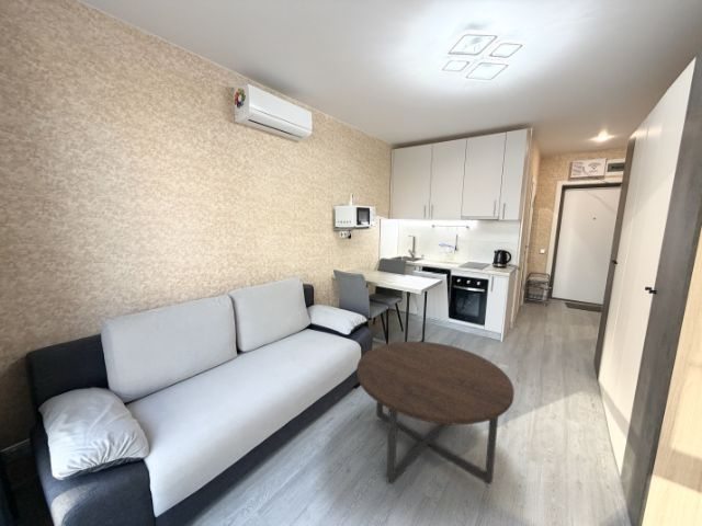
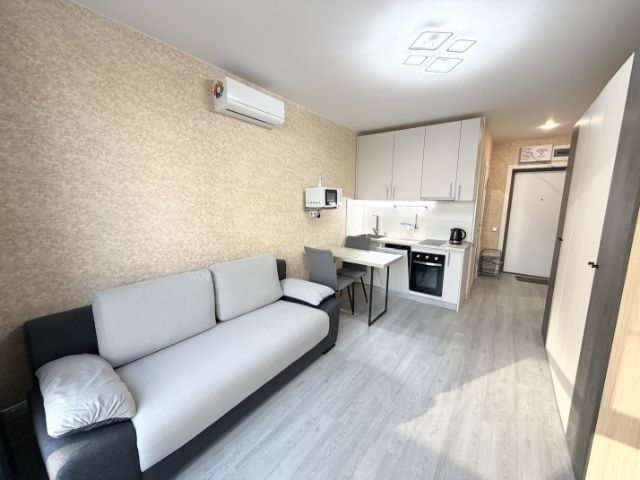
- coffee table (428, 409)
